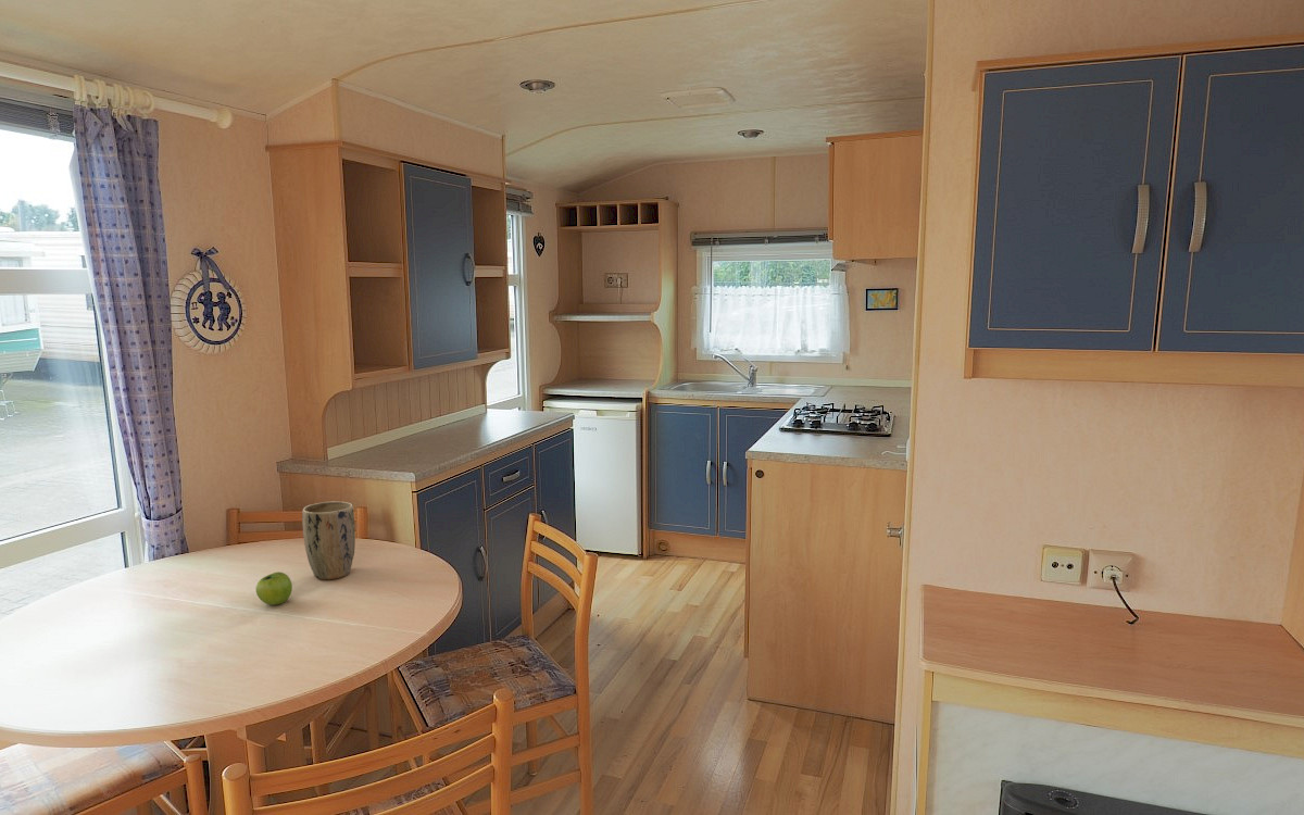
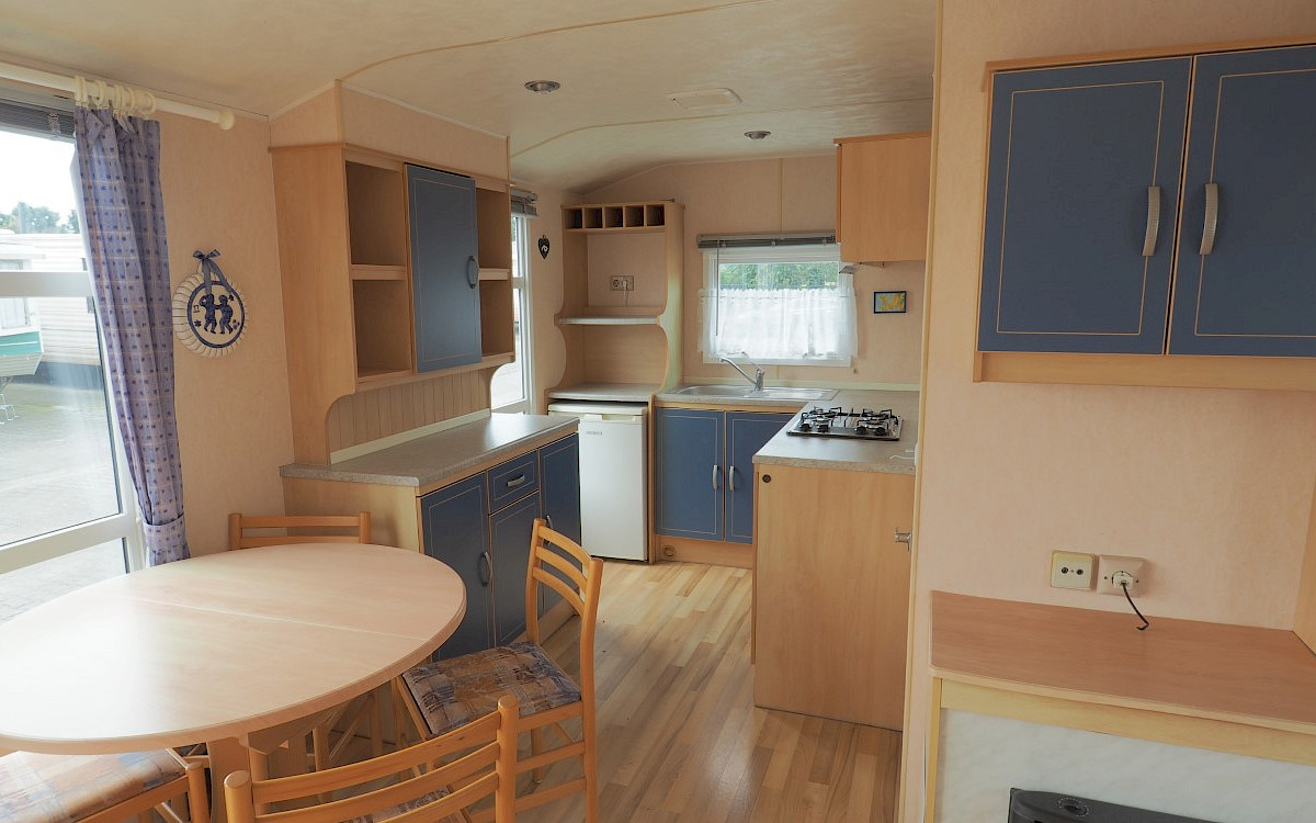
- fruit (274, 588)
- plant pot (329, 540)
